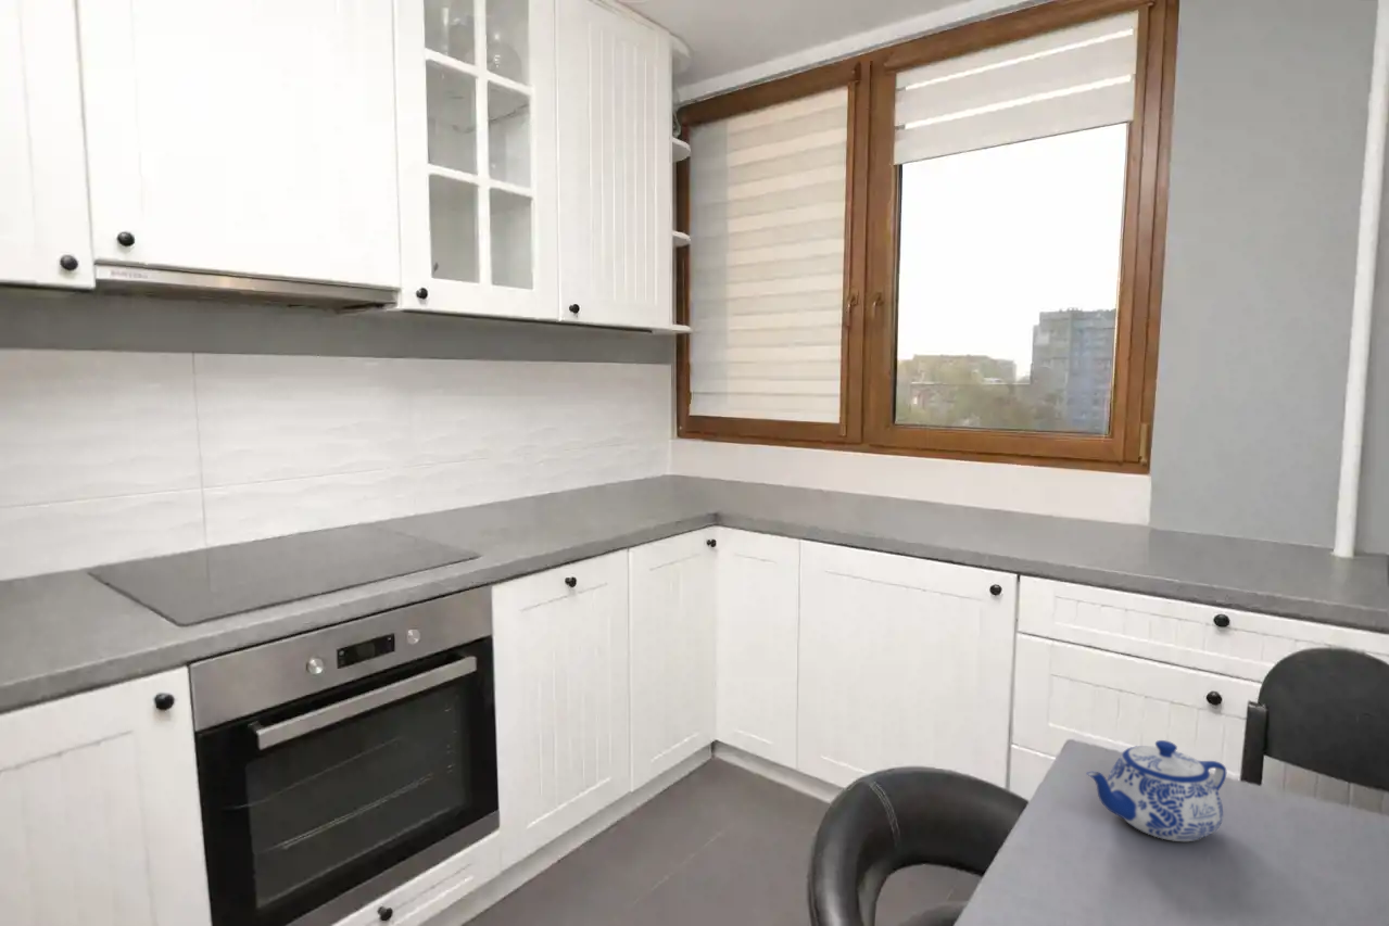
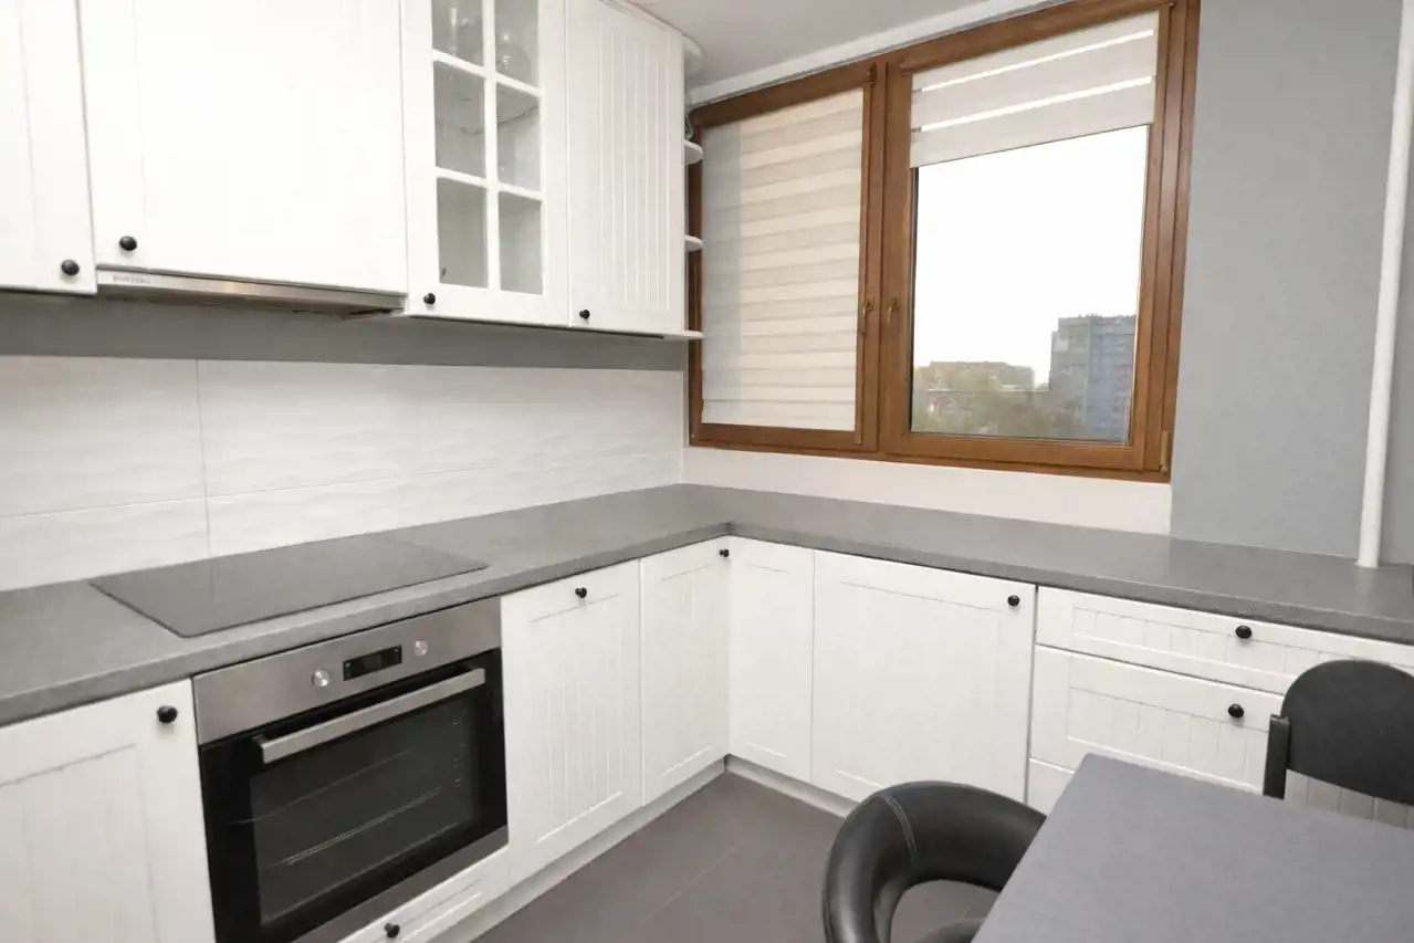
- teapot (1156, 784)
